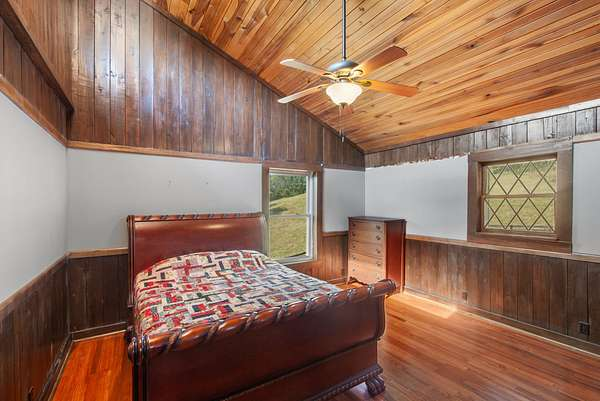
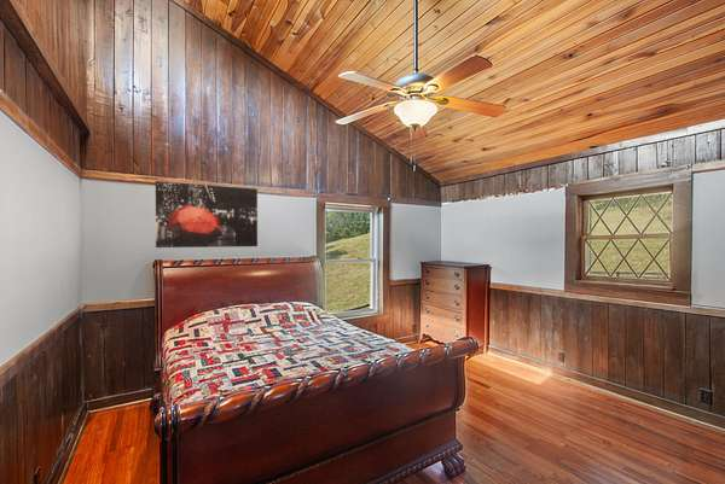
+ wall art (209, 216)
